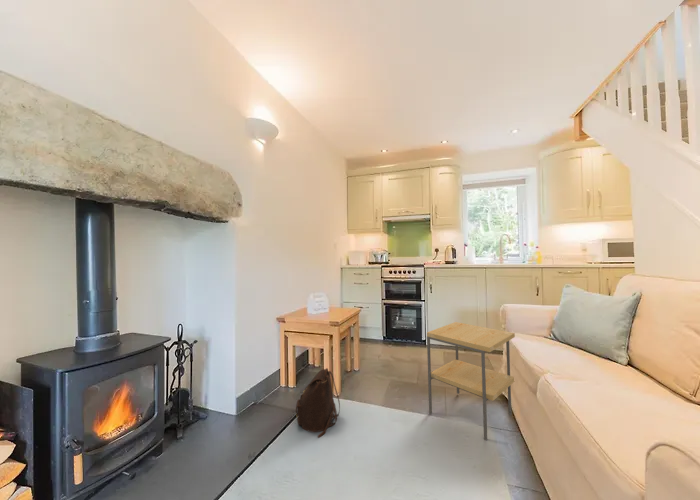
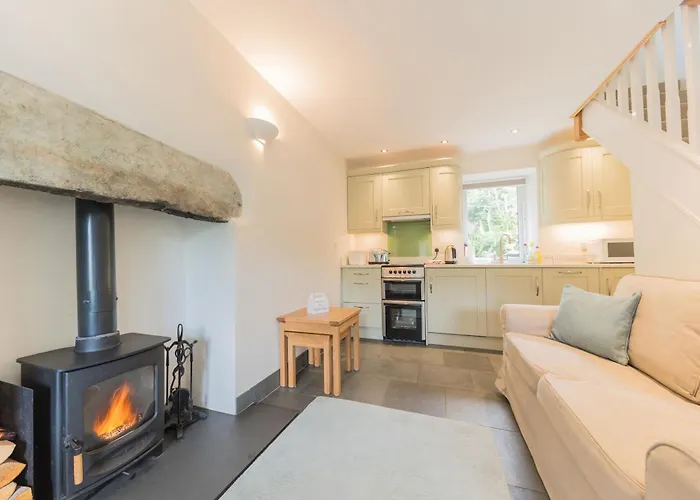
- side table (471, 373)
- backpack (317, 394)
